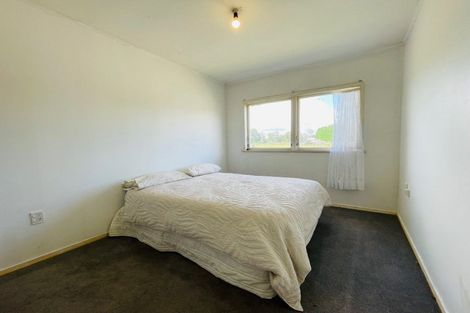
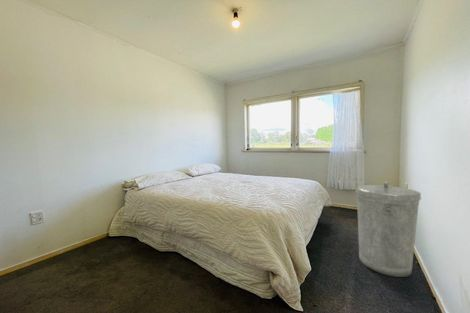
+ trash can (384, 223)
